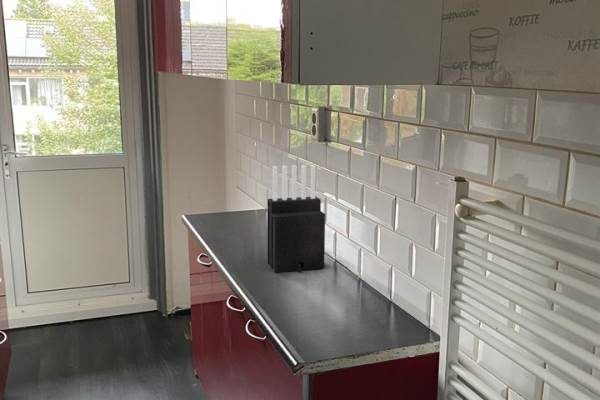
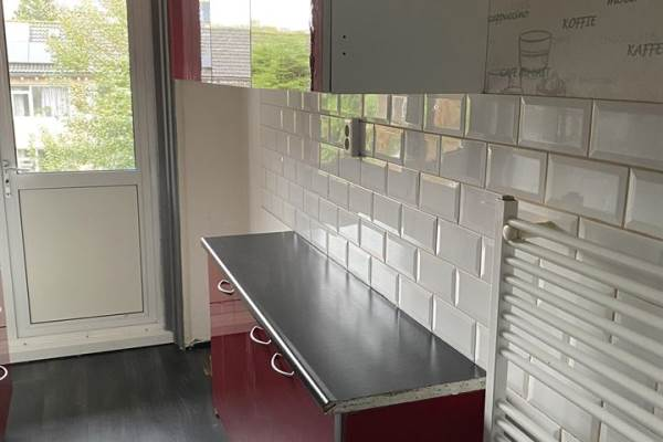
- knife block (296, 217)
